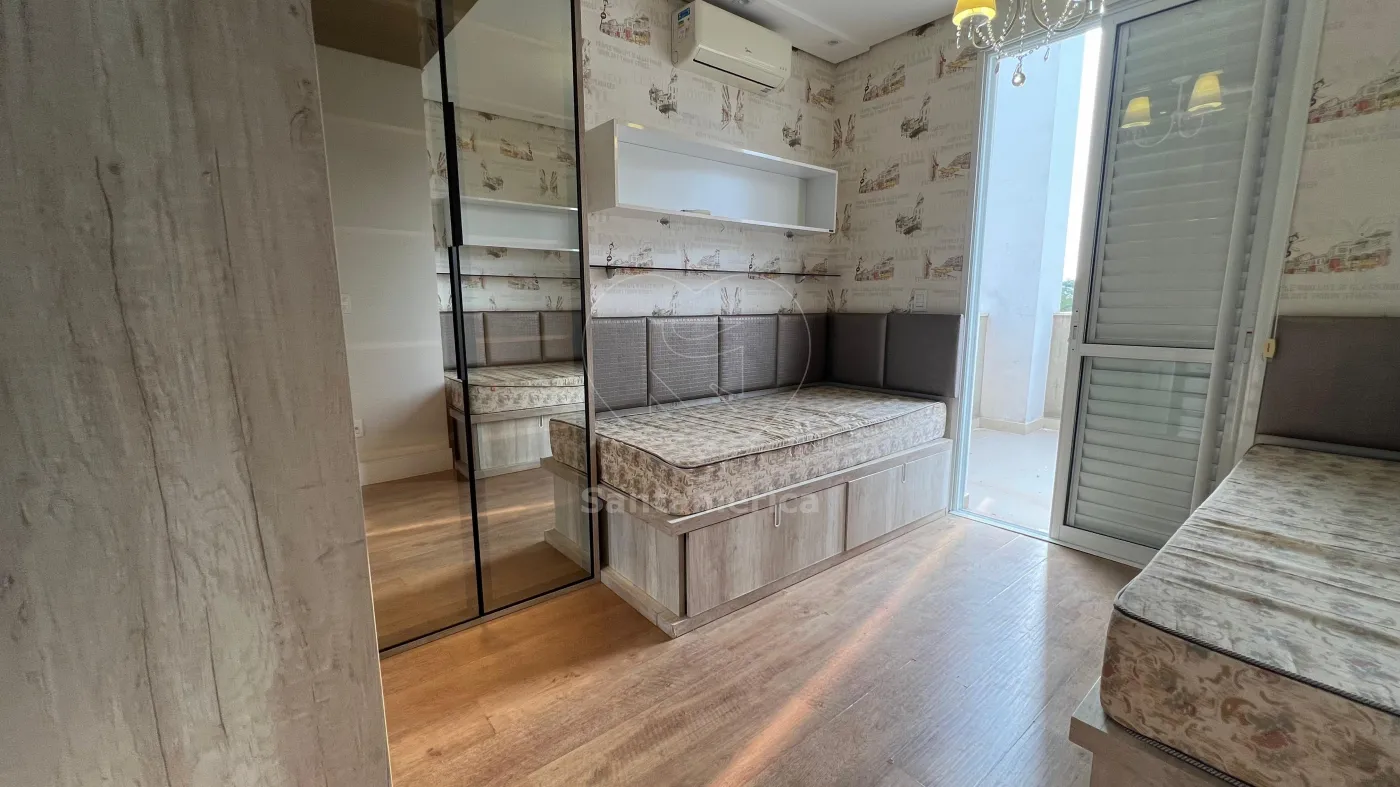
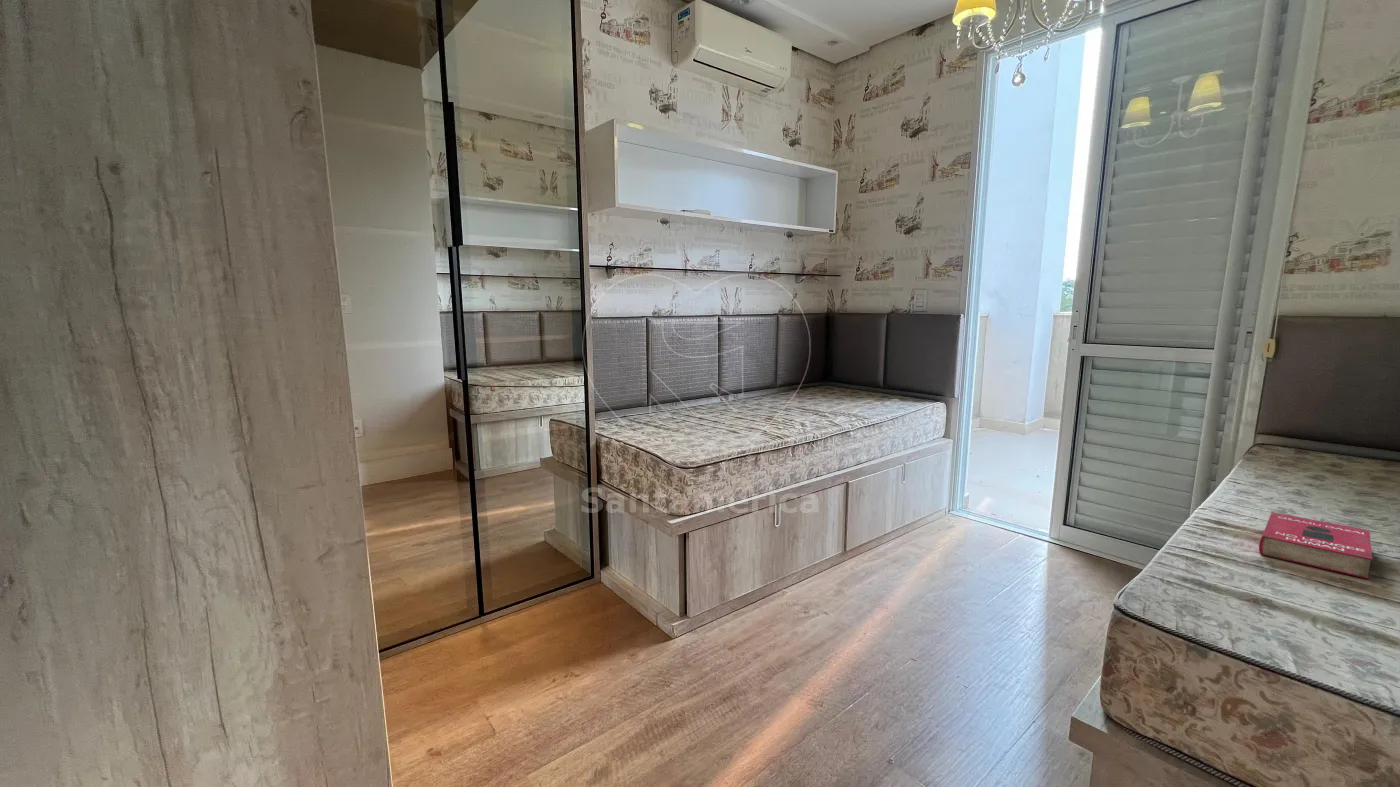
+ book (1314, 541)
